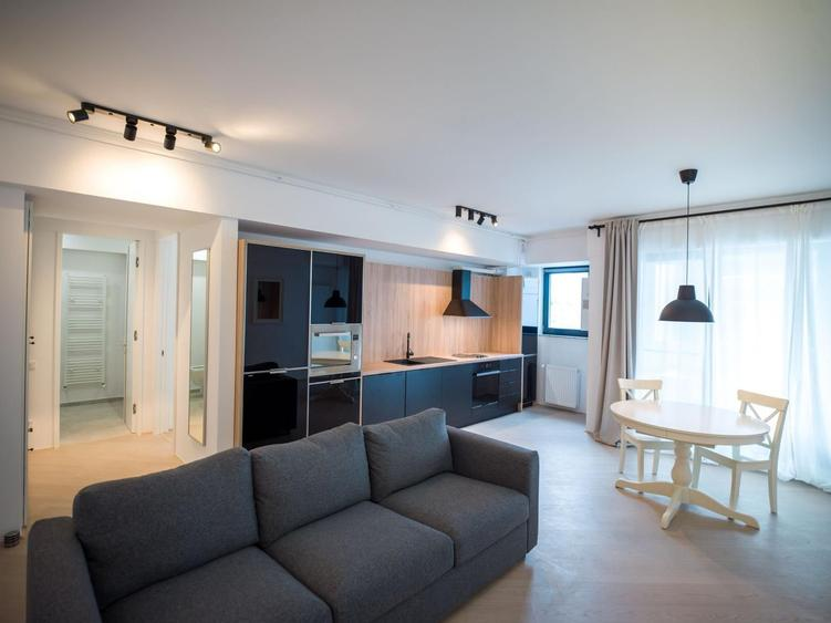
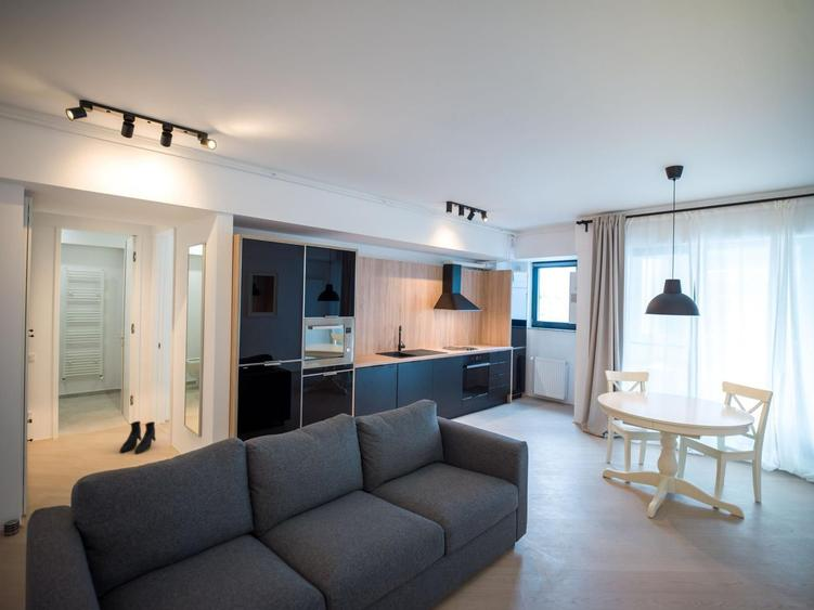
+ boots (138, 436)
